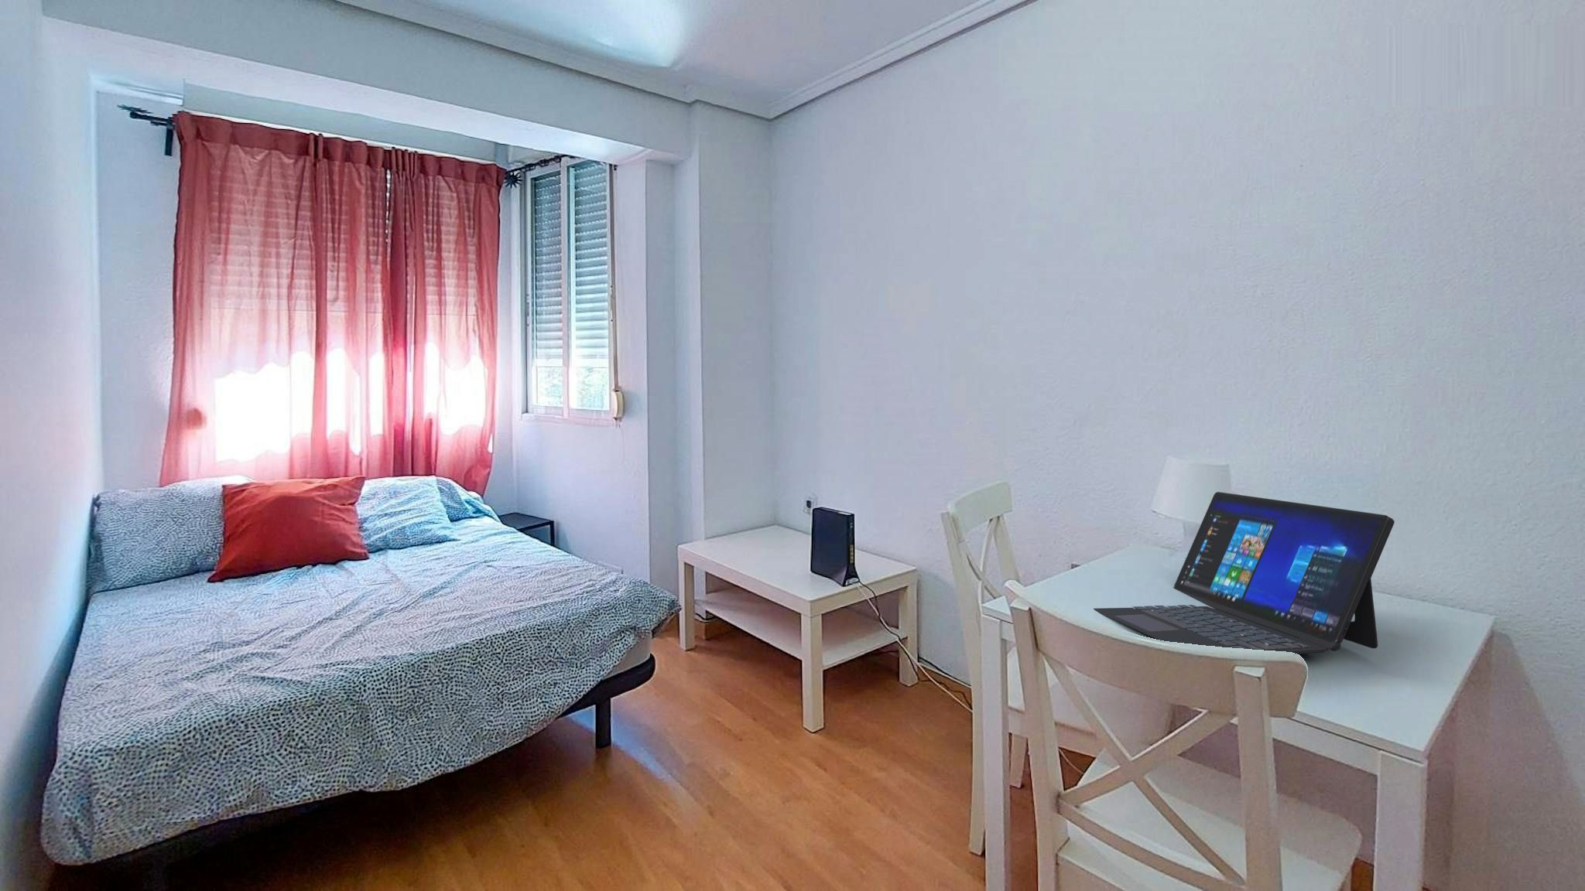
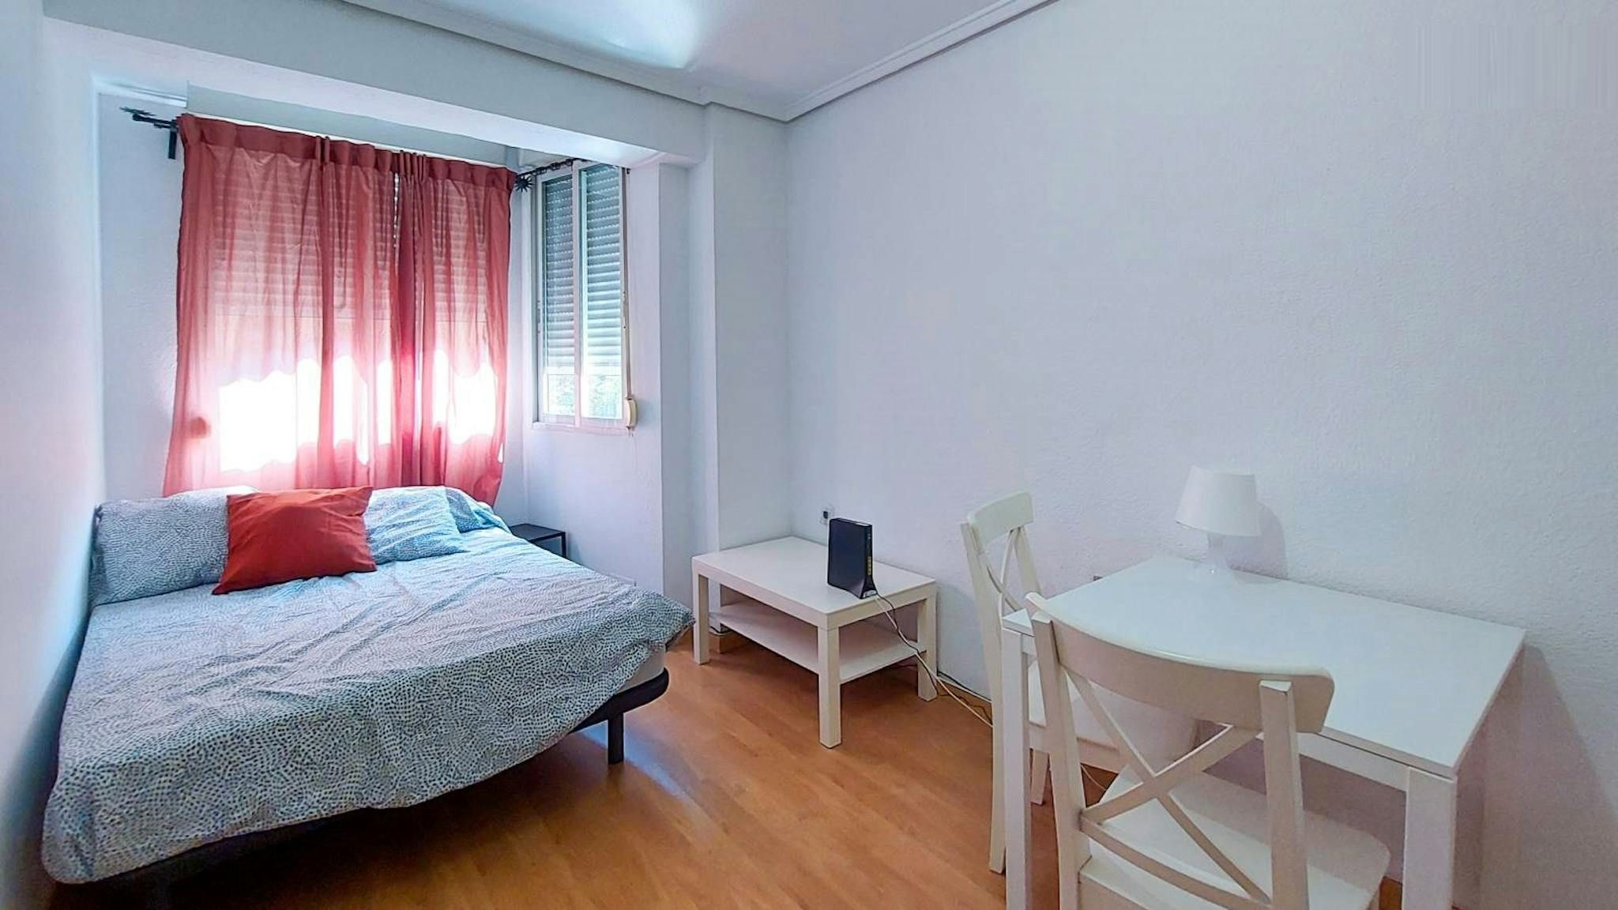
- laptop (1213, 562)
